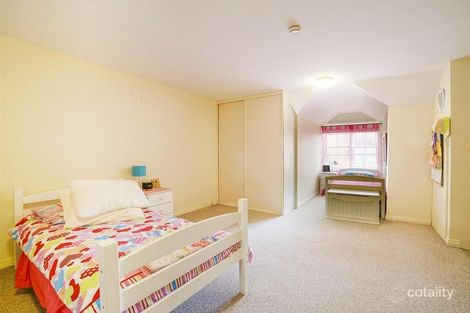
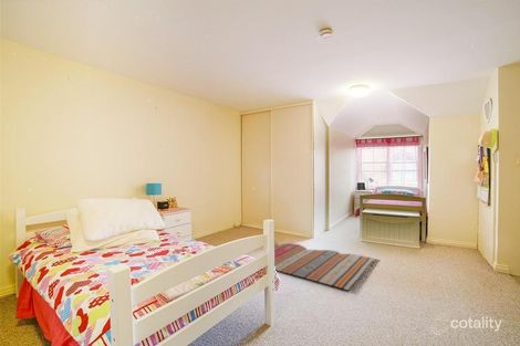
+ rug (297, 256)
